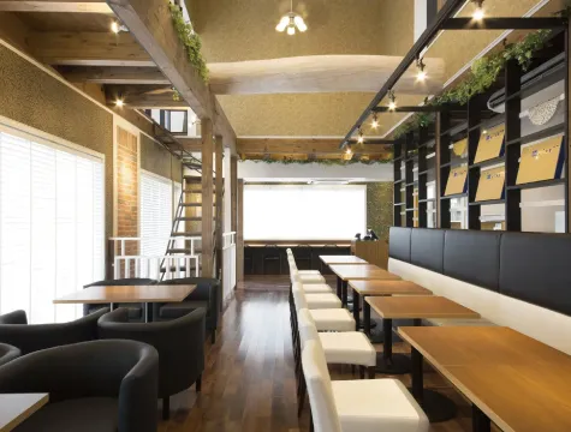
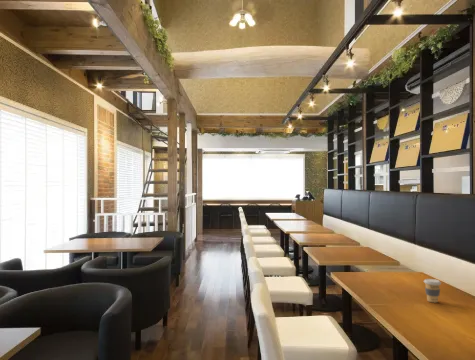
+ coffee cup (432, 290)
